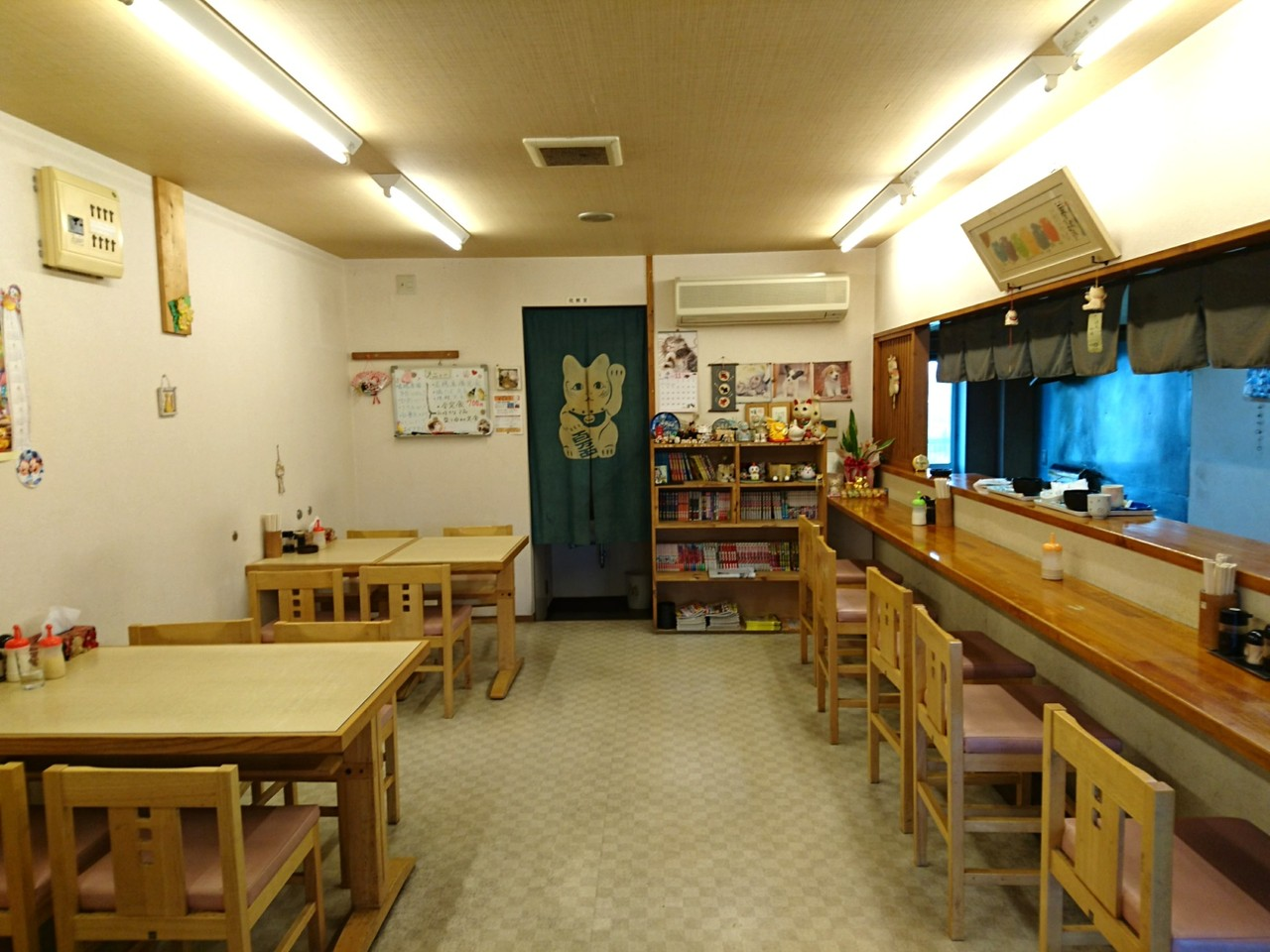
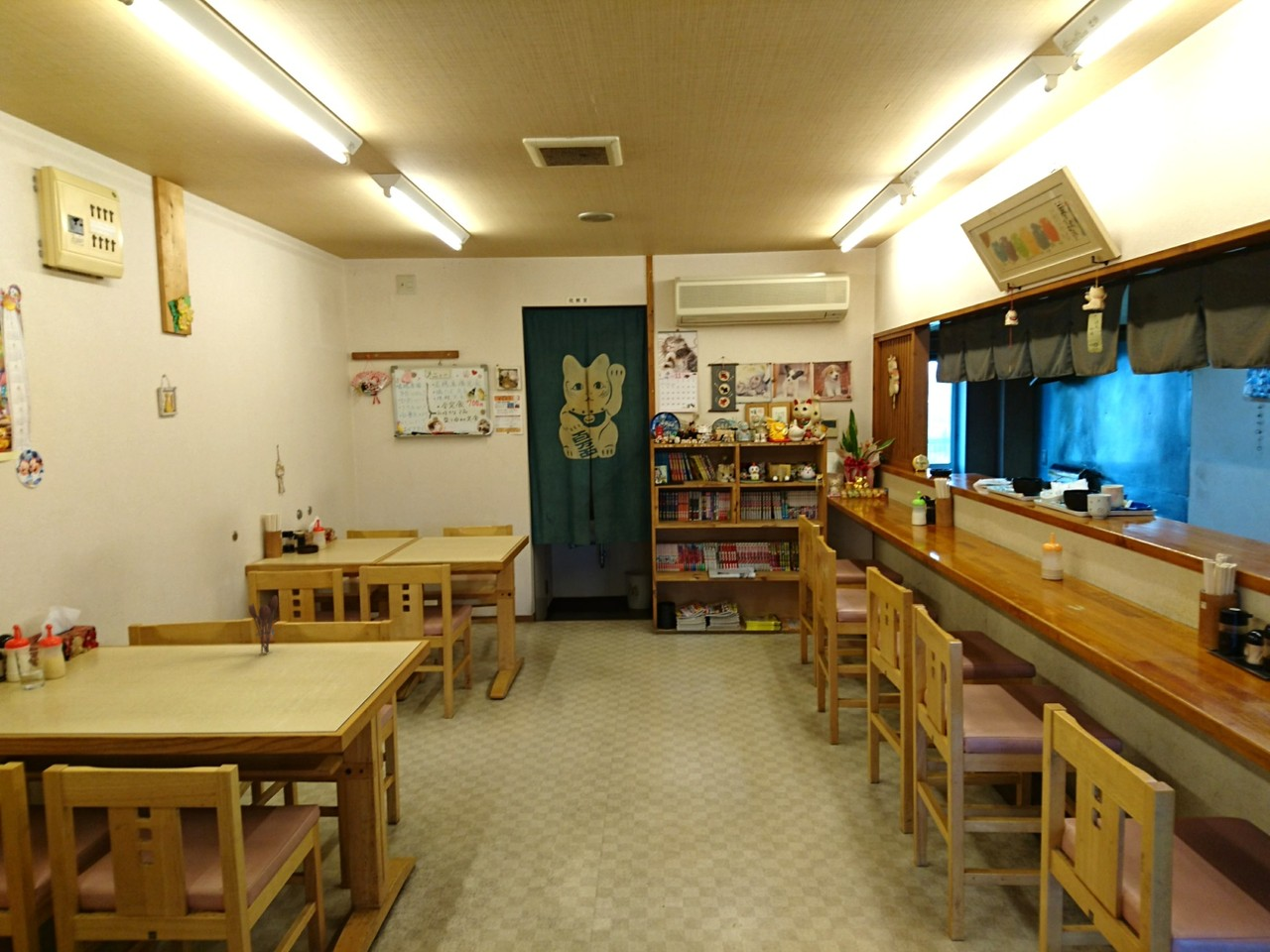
+ utensil holder (265, 625)
